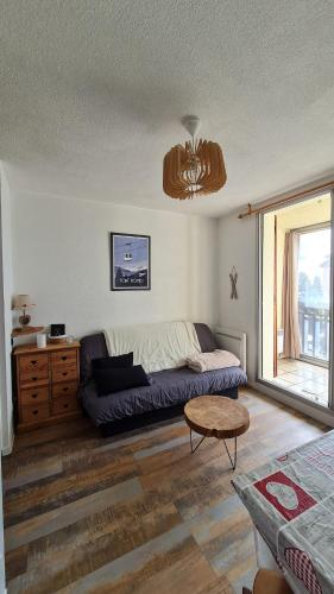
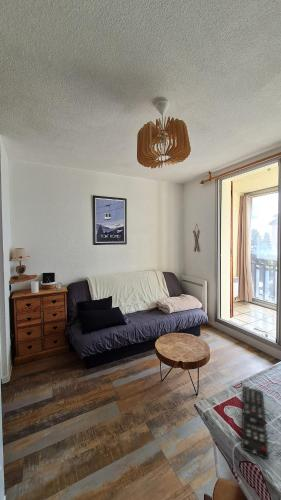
+ remote control (253, 415)
